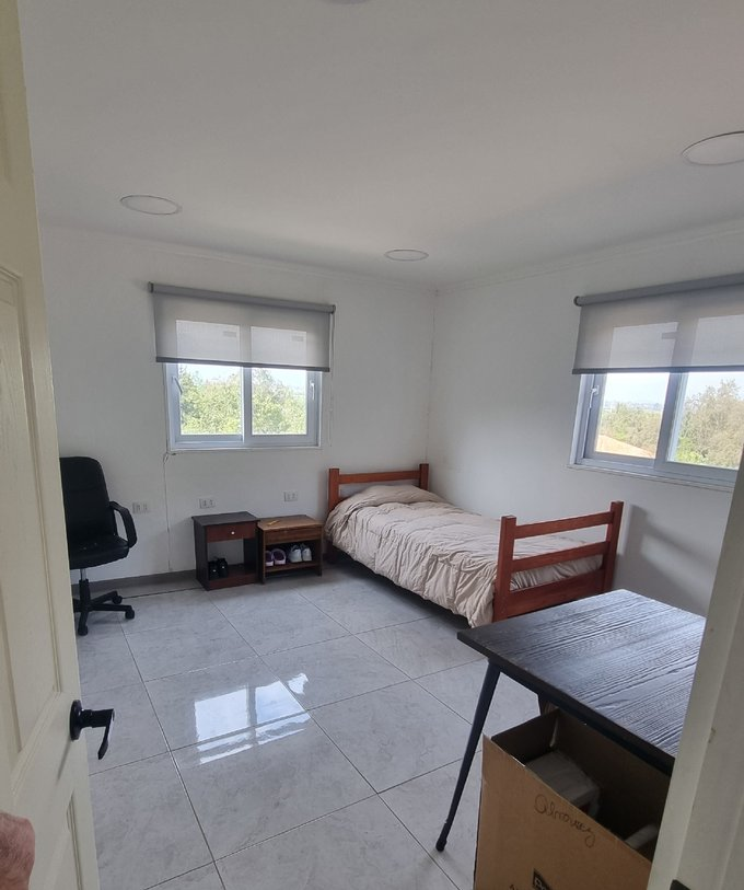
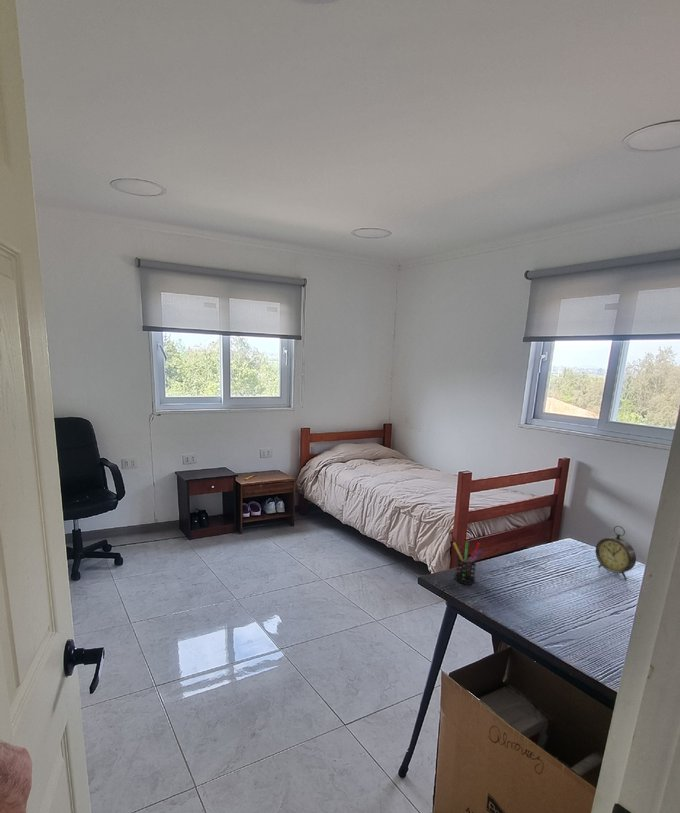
+ alarm clock (616, 549)
+ pen holder (467, 559)
